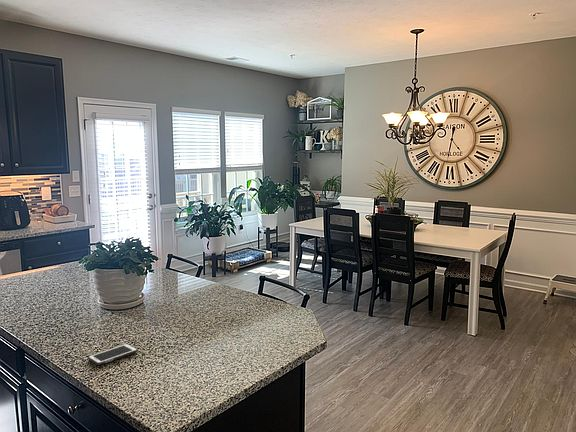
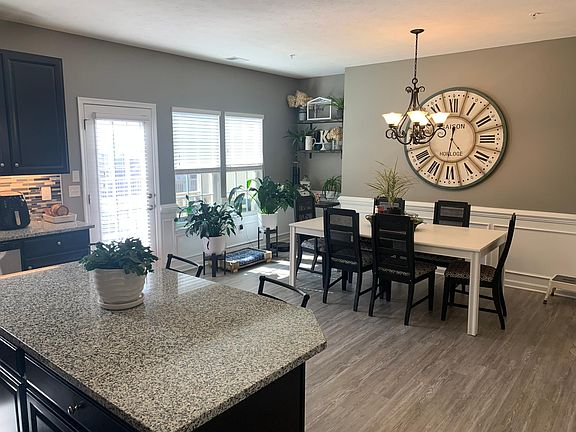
- cell phone (113, 354)
